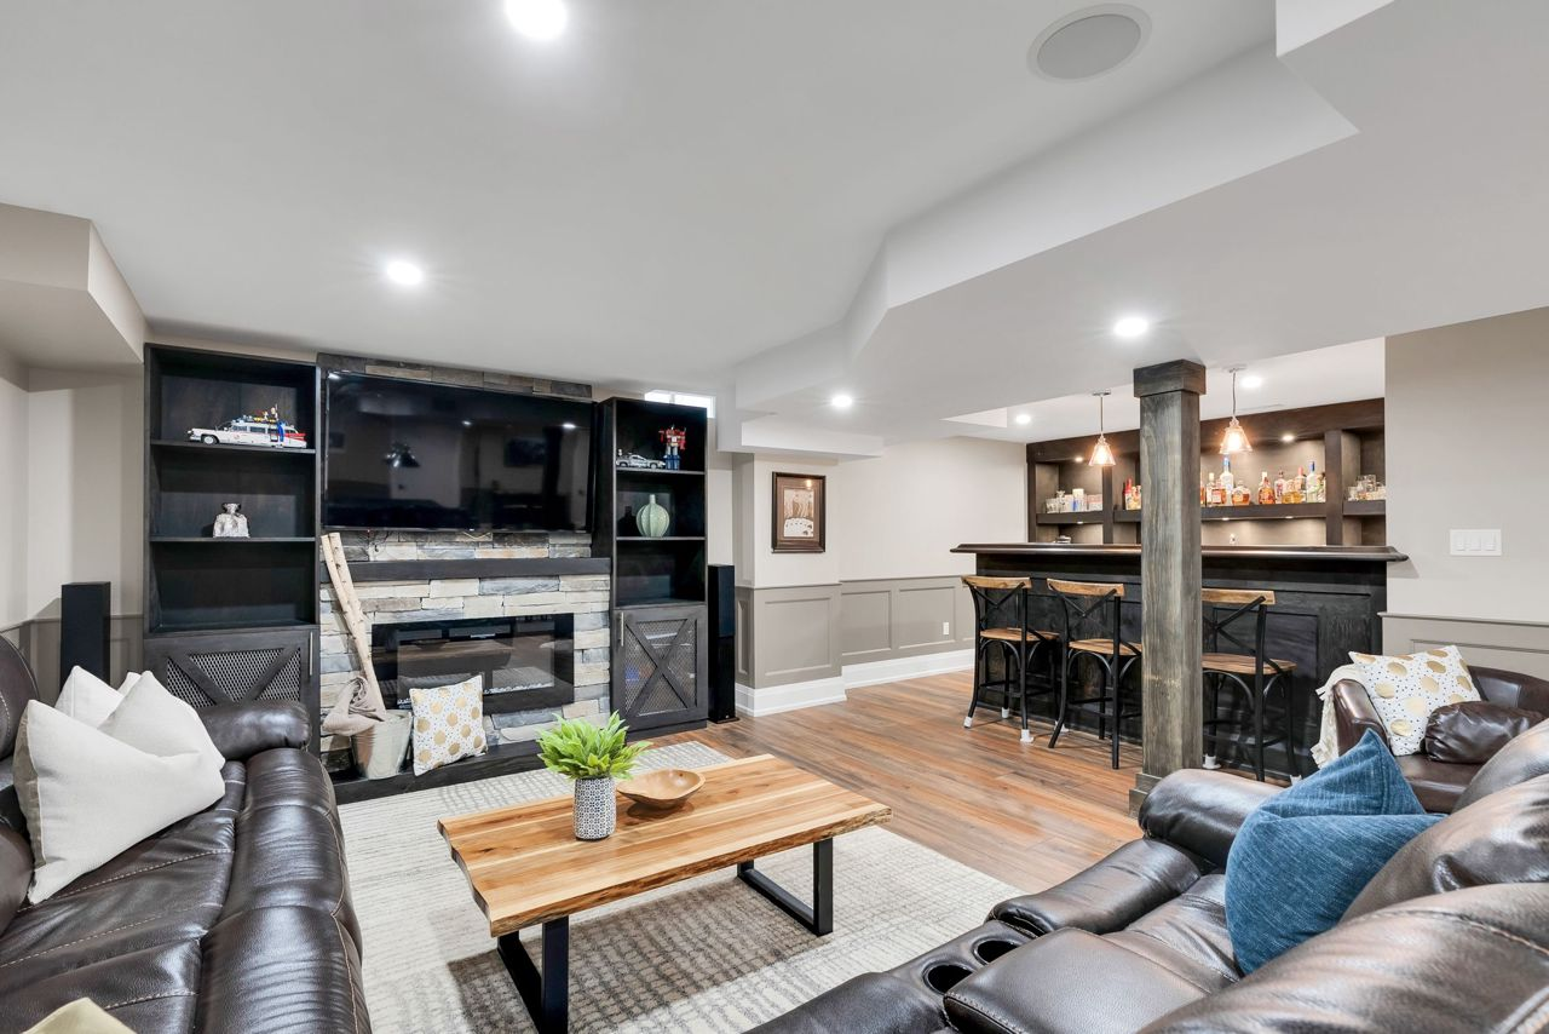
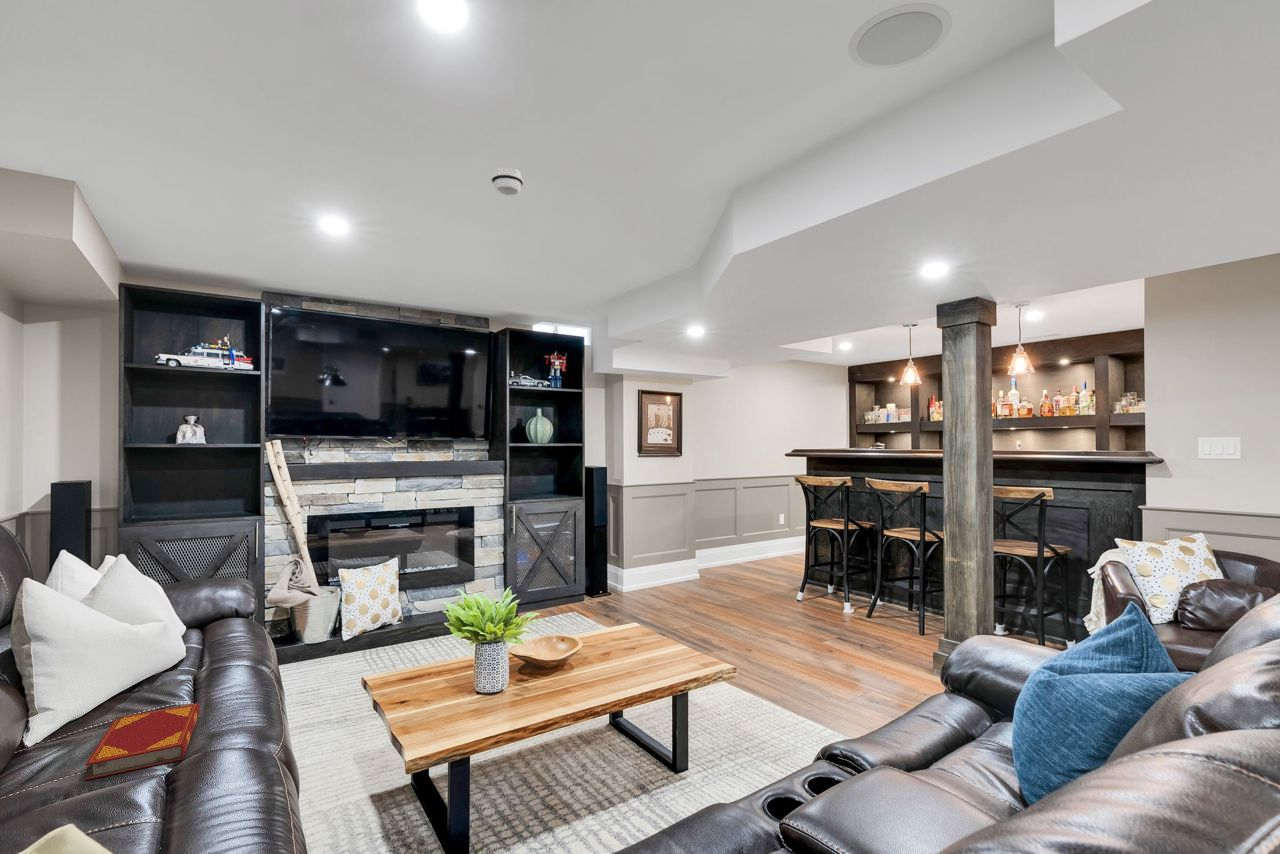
+ hardback book (148, 737)
+ smoke detector (507, 181)
